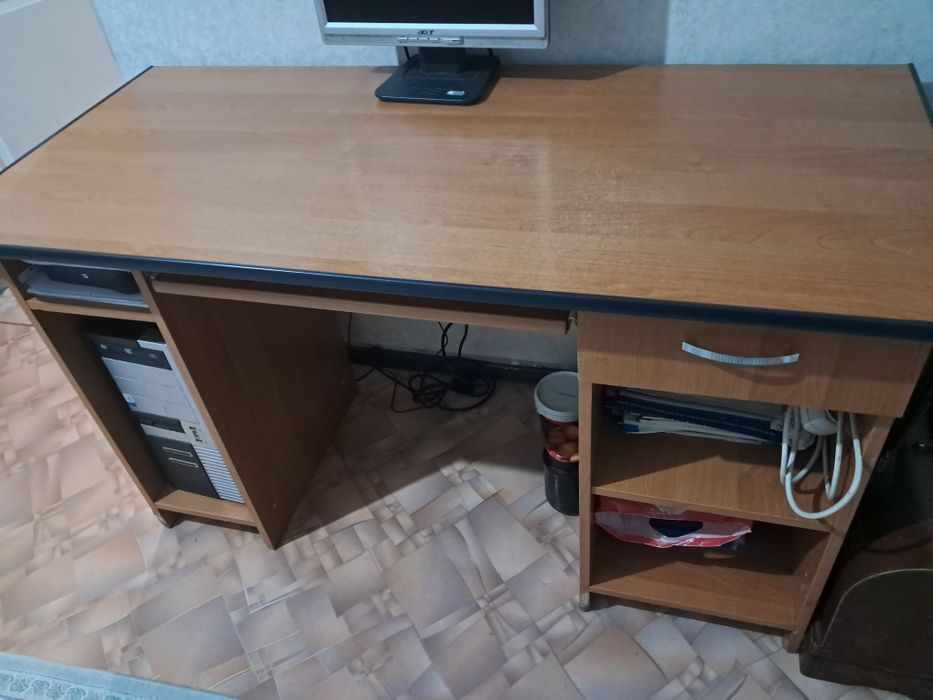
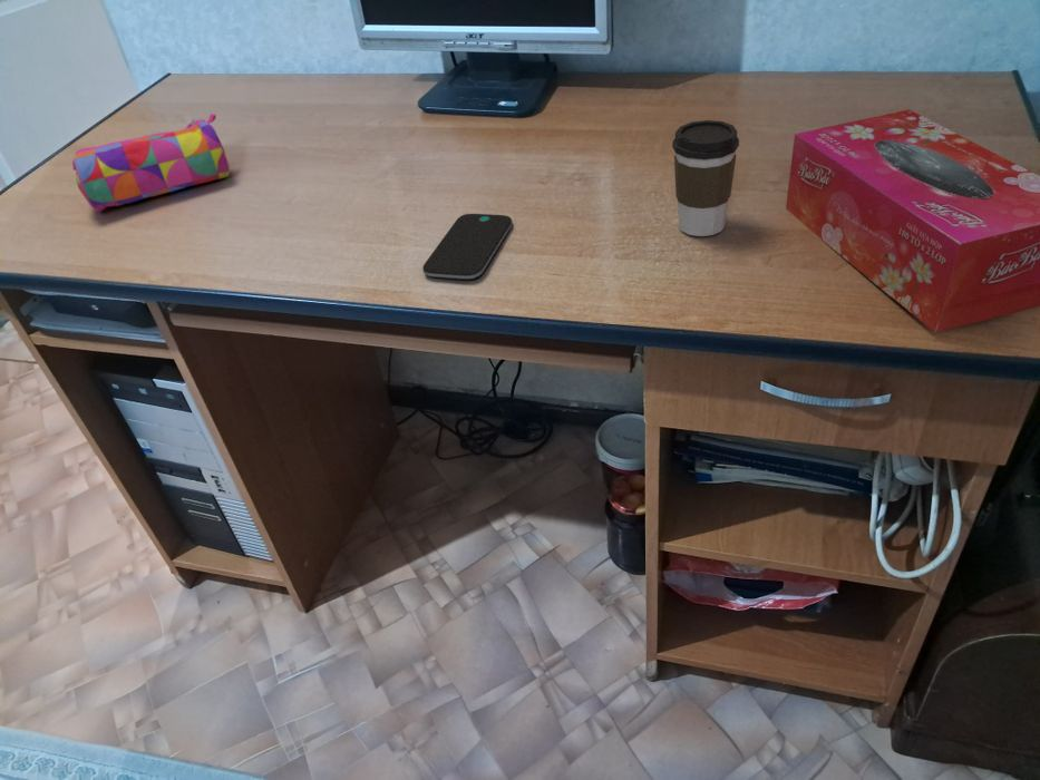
+ pencil case (153, 163)
+ coffee cup (703, 179)
+ tissue box (921, 209)
+ smartphone (468, 244)
